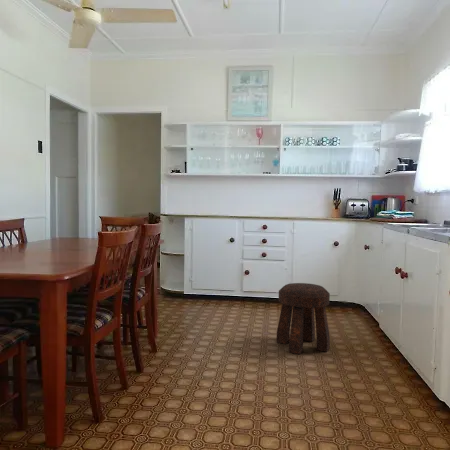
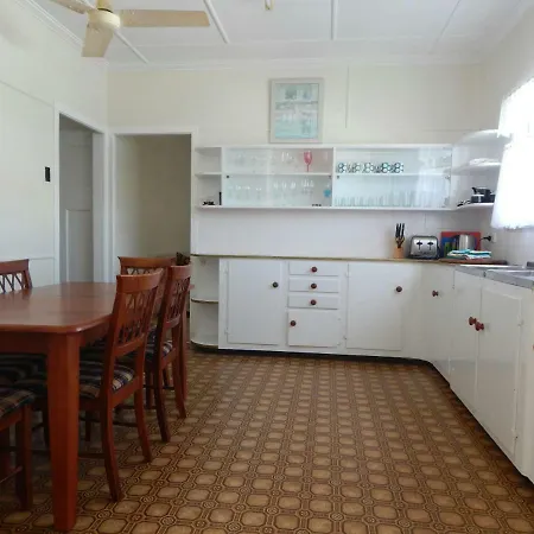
- stool (303, 315)
